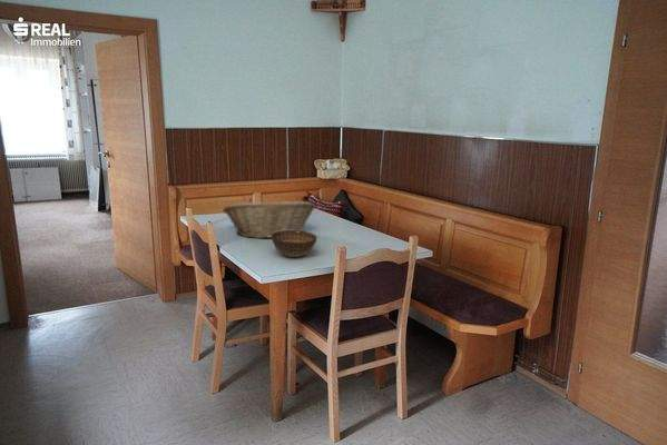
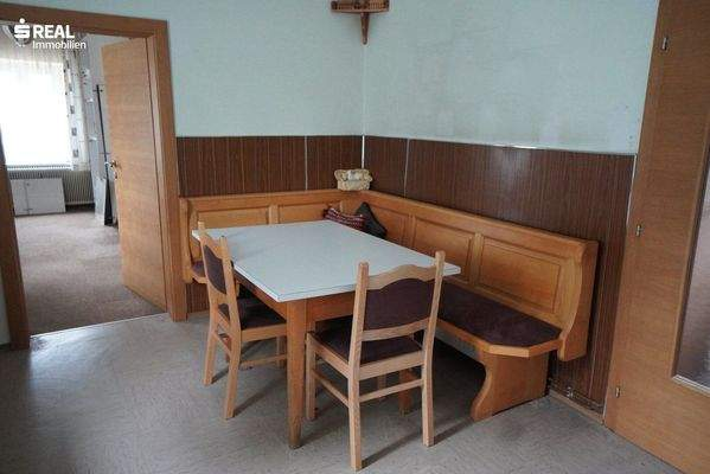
- bowl (294, 245)
- fruit basket (269, 215)
